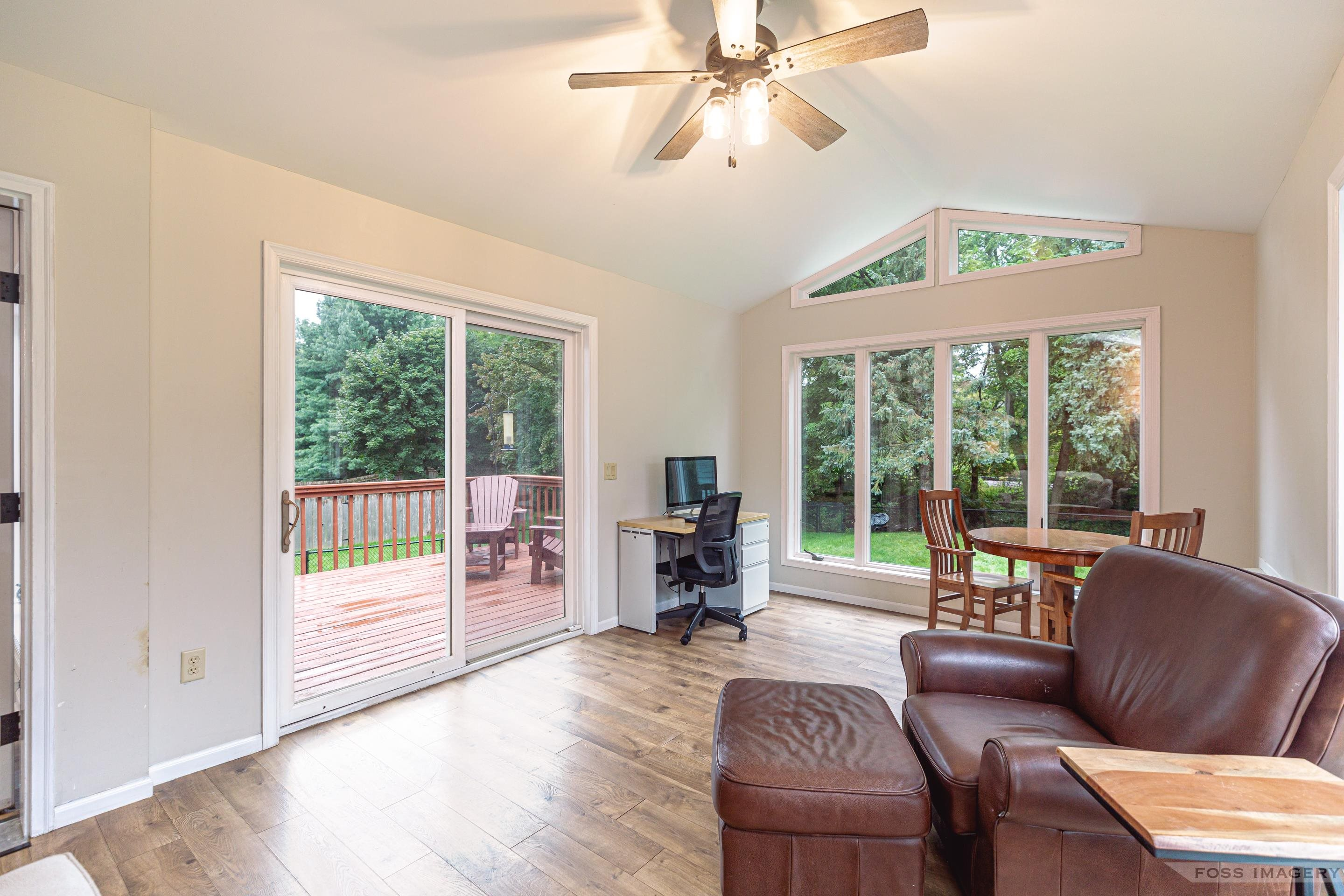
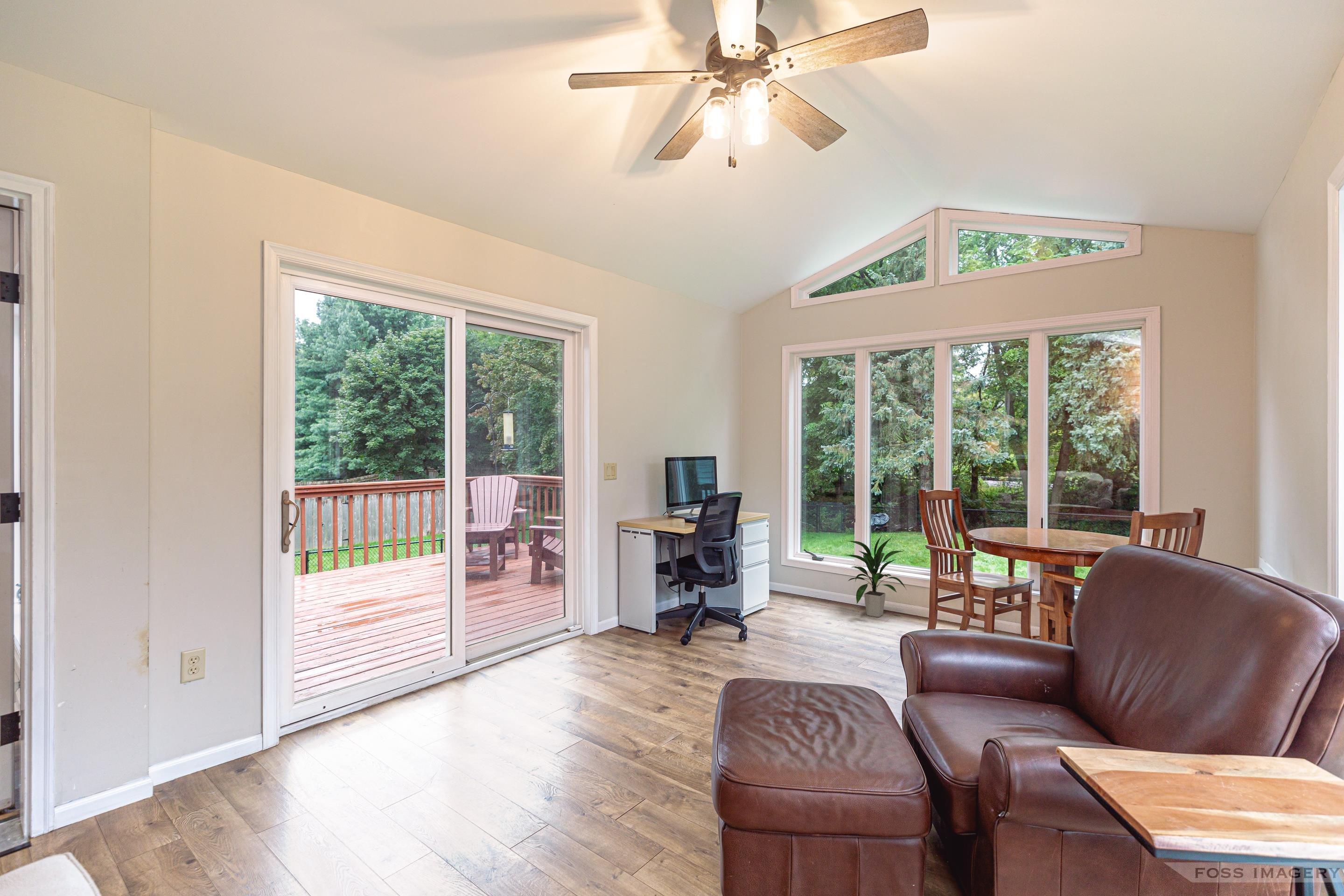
+ indoor plant (872, 574)
